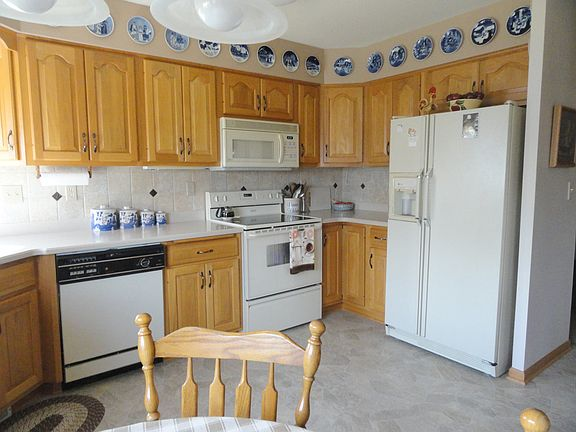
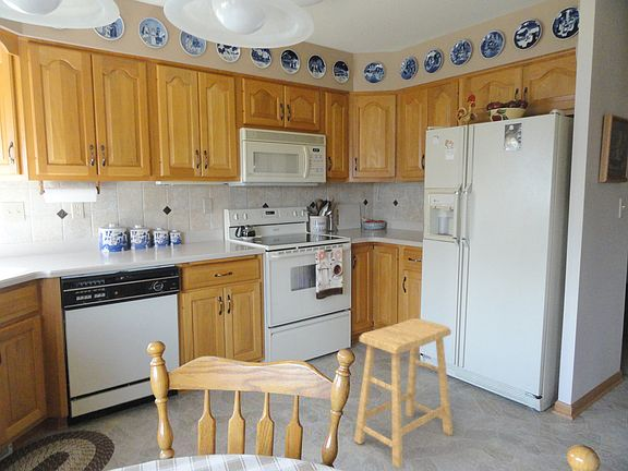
+ stool (408, 385)
